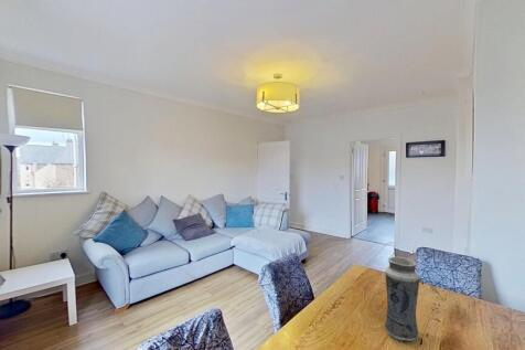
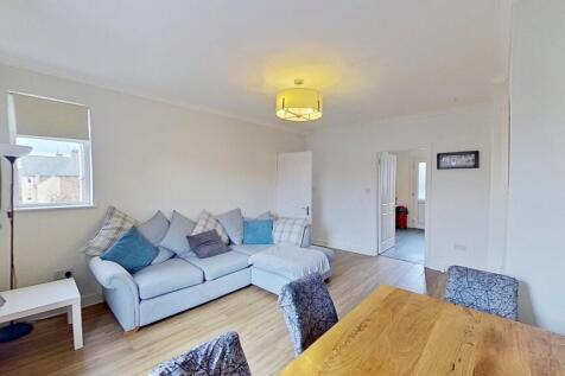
- vase (401, 297)
